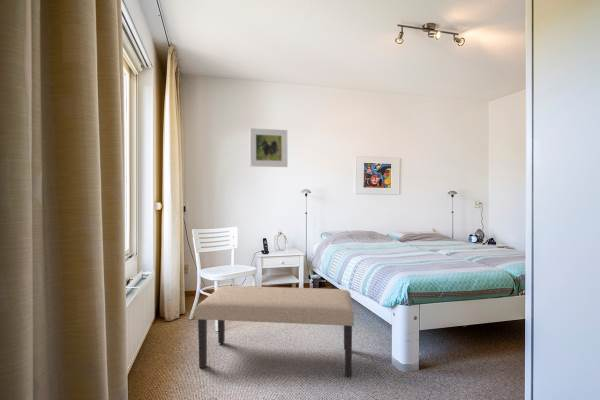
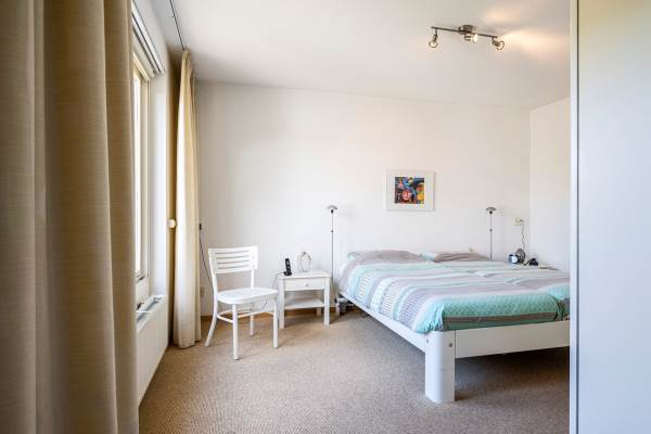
- bench (278, 322)
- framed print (268, 147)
